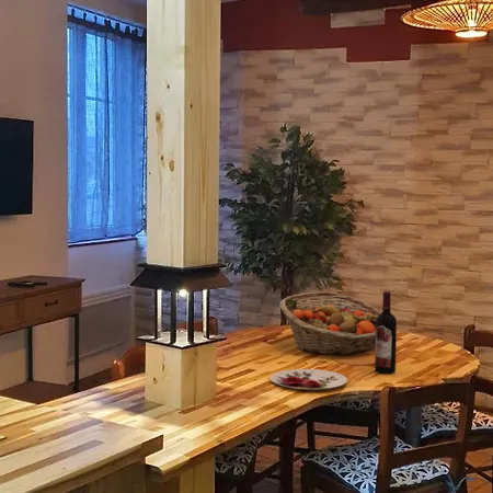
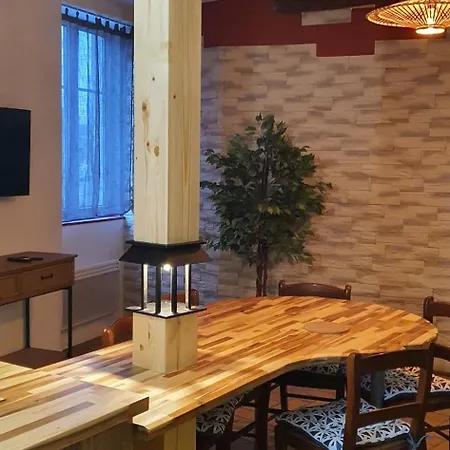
- fruit basket (333, 322)
- plate (308, 378)
- wine bottle (386, 331)
